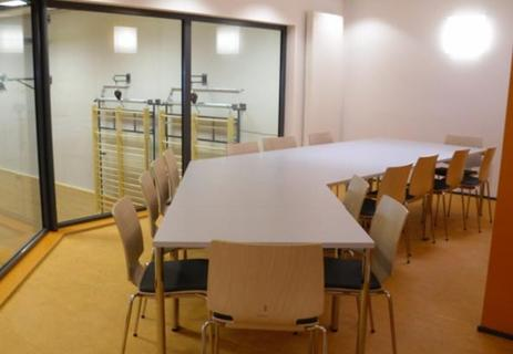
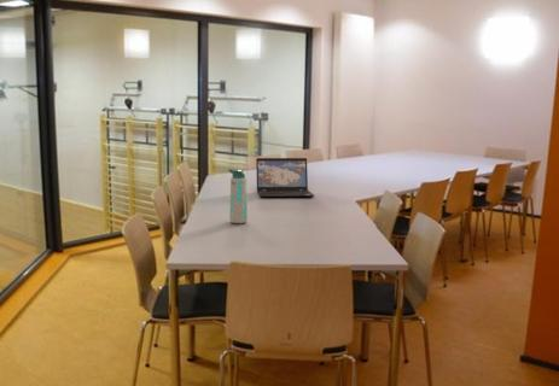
+ laptop (284, 176)
+ water bottle (237, 195)
